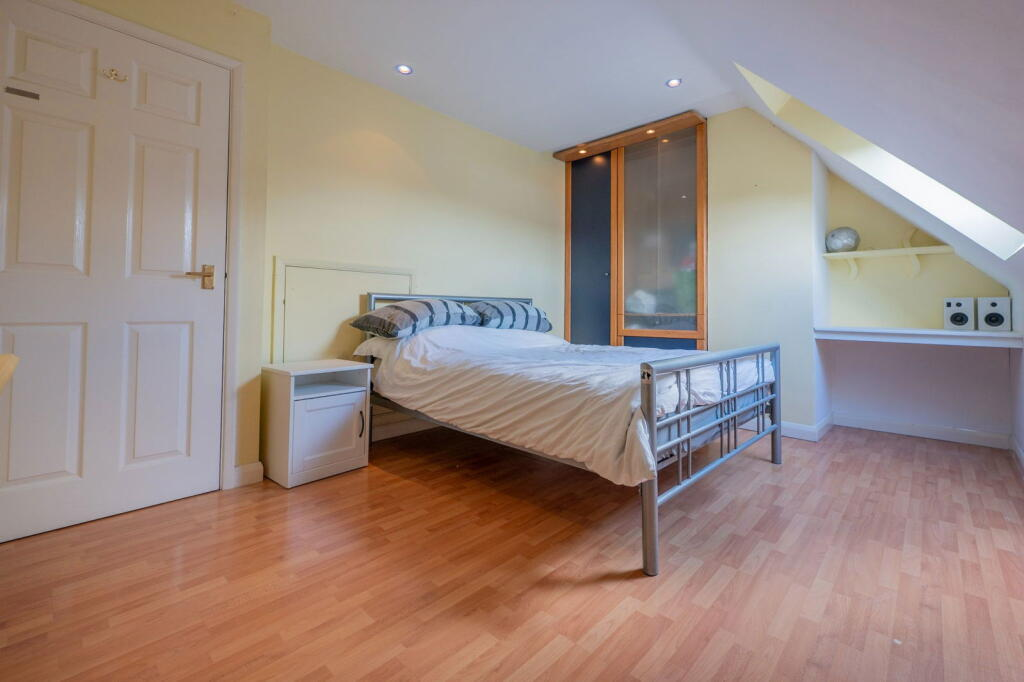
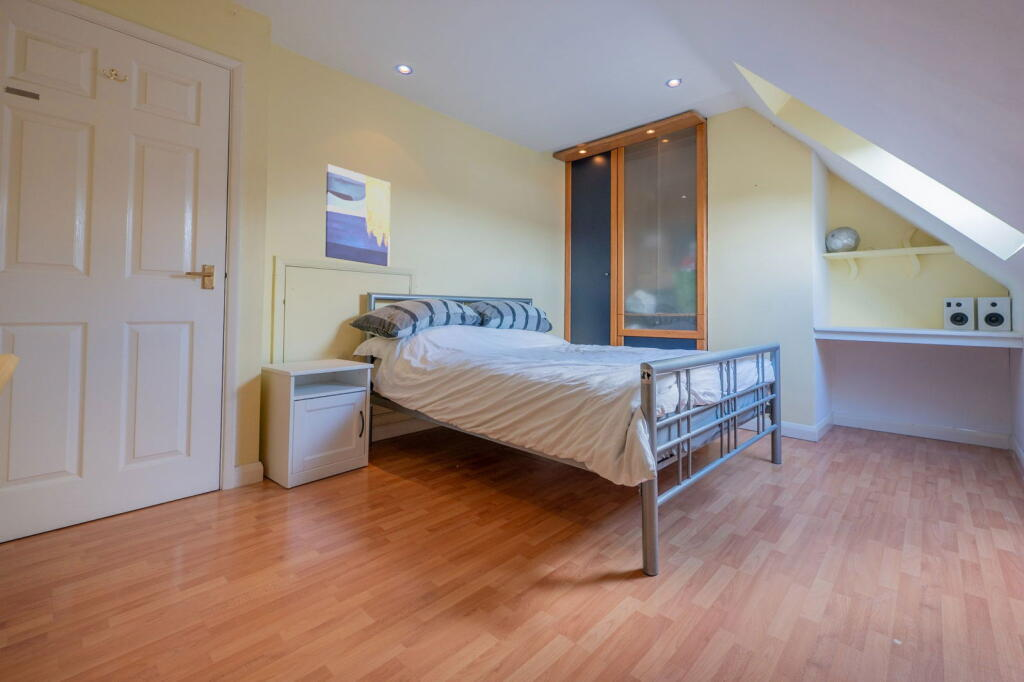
+ wall art (359, 218)
